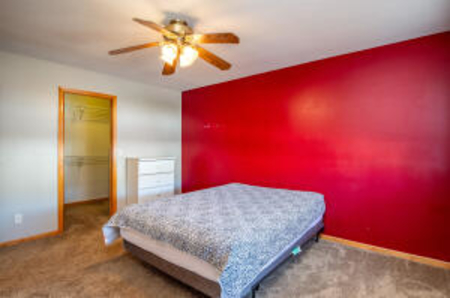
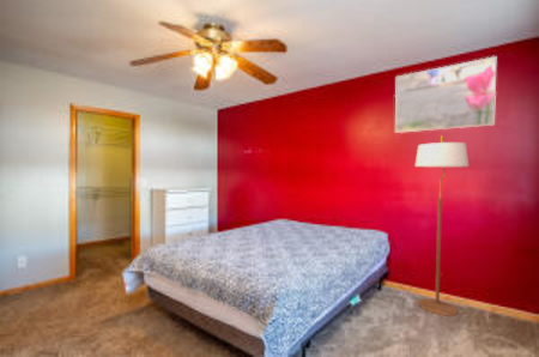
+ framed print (441, 98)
+ floor lamp (440, 220)
